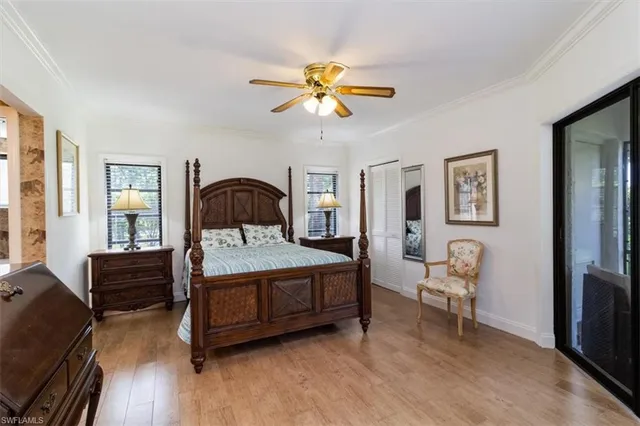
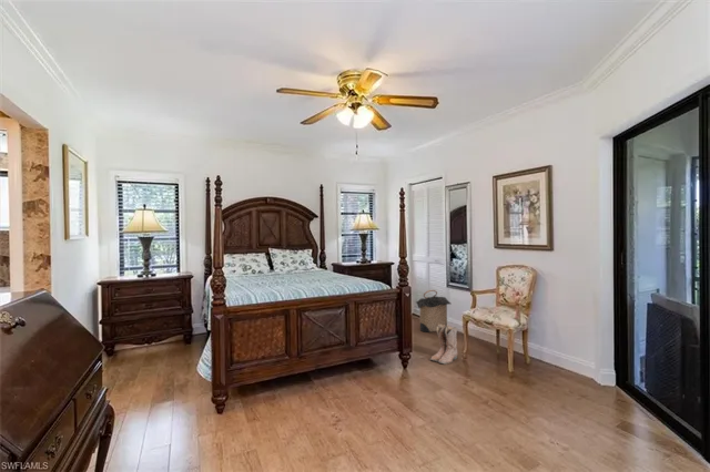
+ laundry hamper (433, 308)
+ boots (444, 342)
